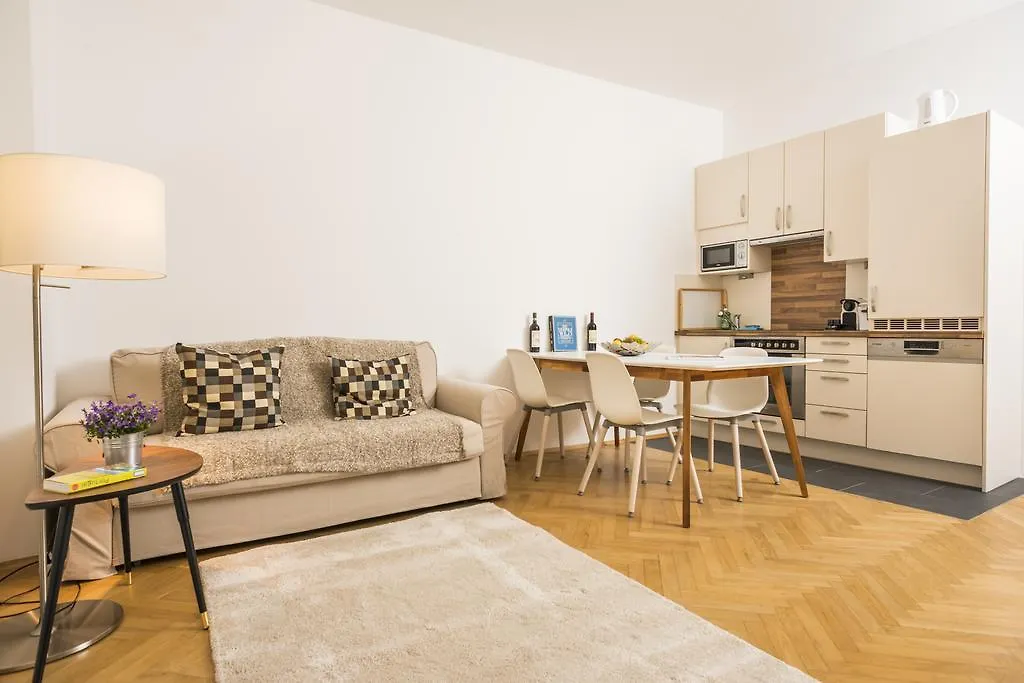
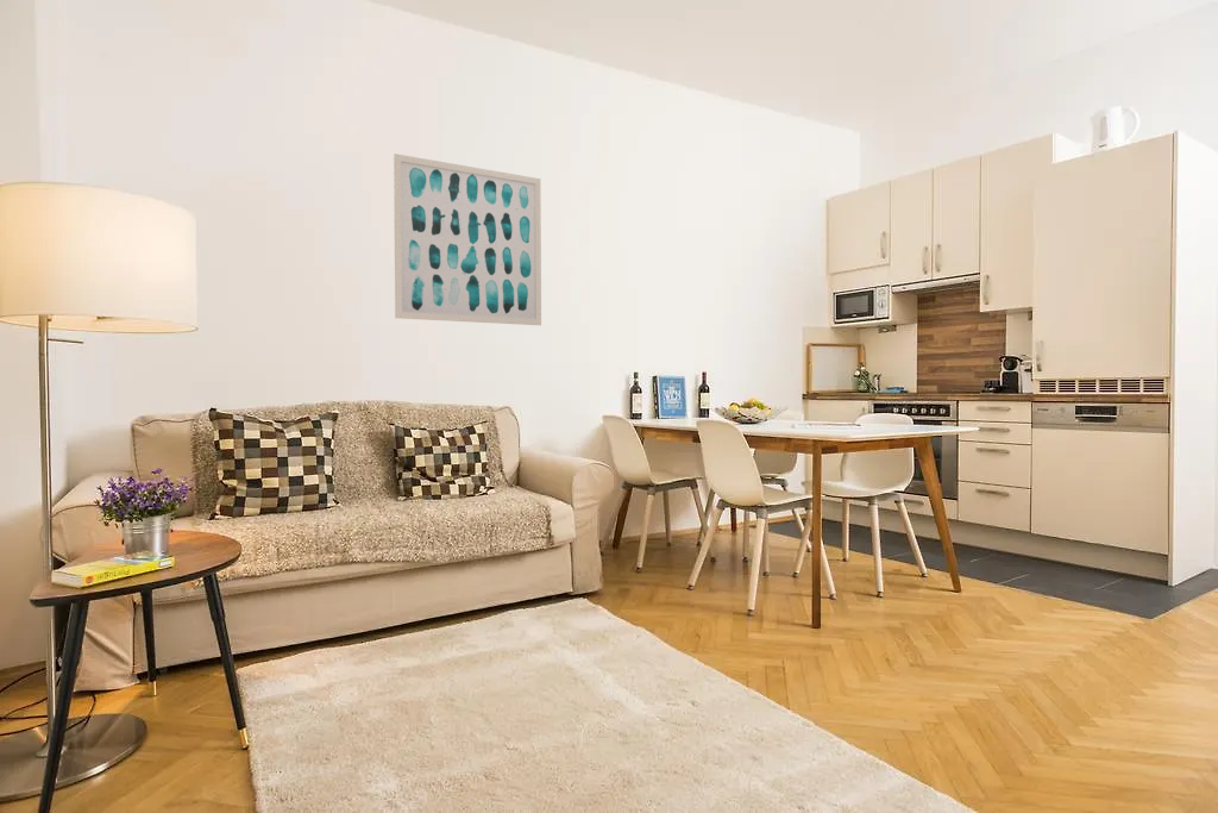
+ wall art (471, 244)
